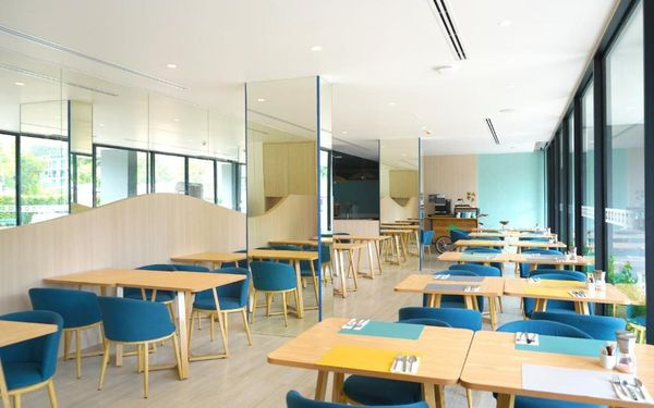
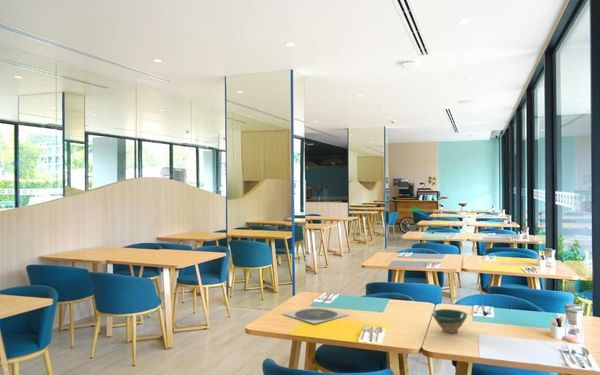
+ plate (315, 314)
+ bowl (449, 321)
